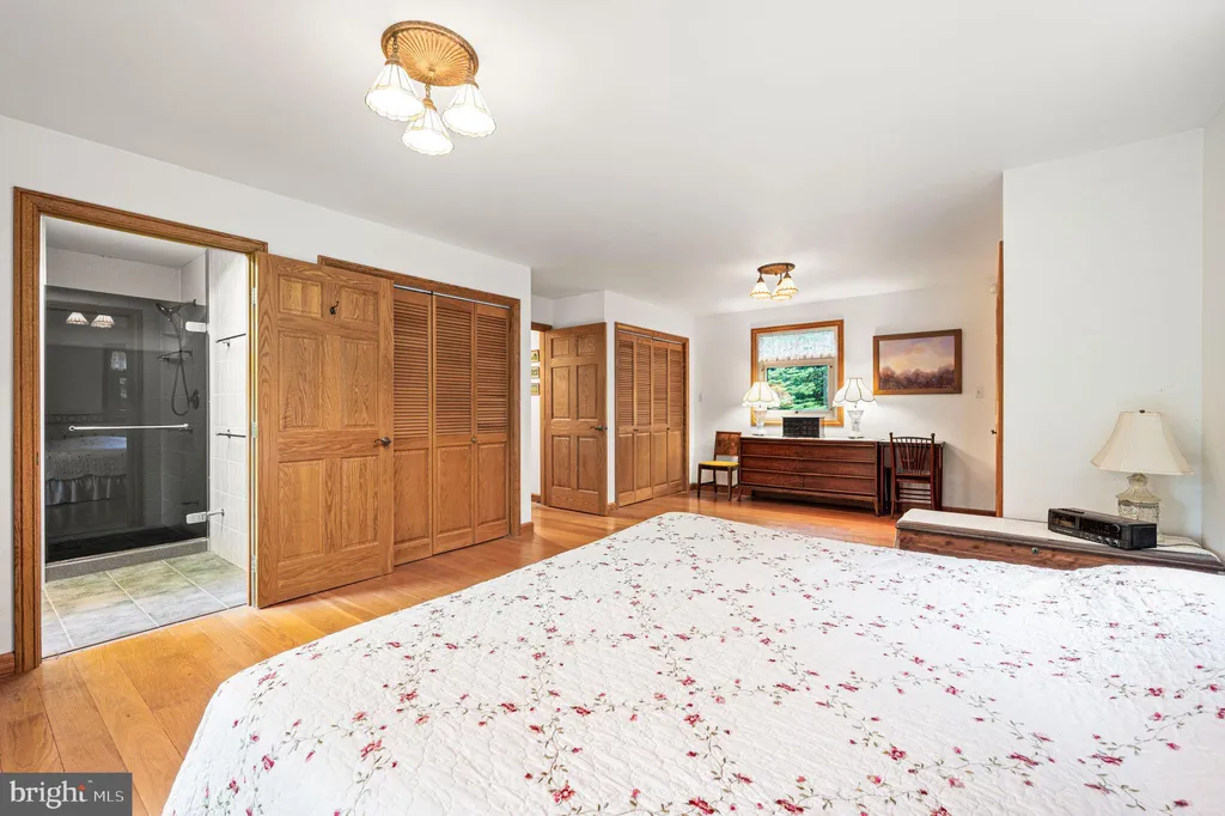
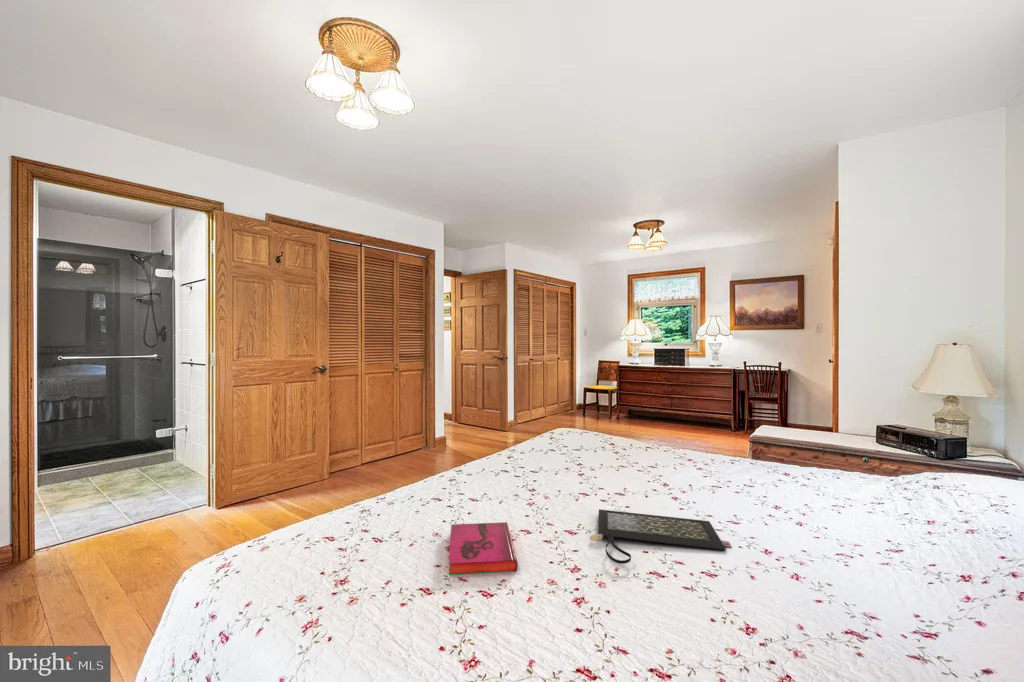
+ clutch bag (650, 527)
+ hardback book (481, 546)
